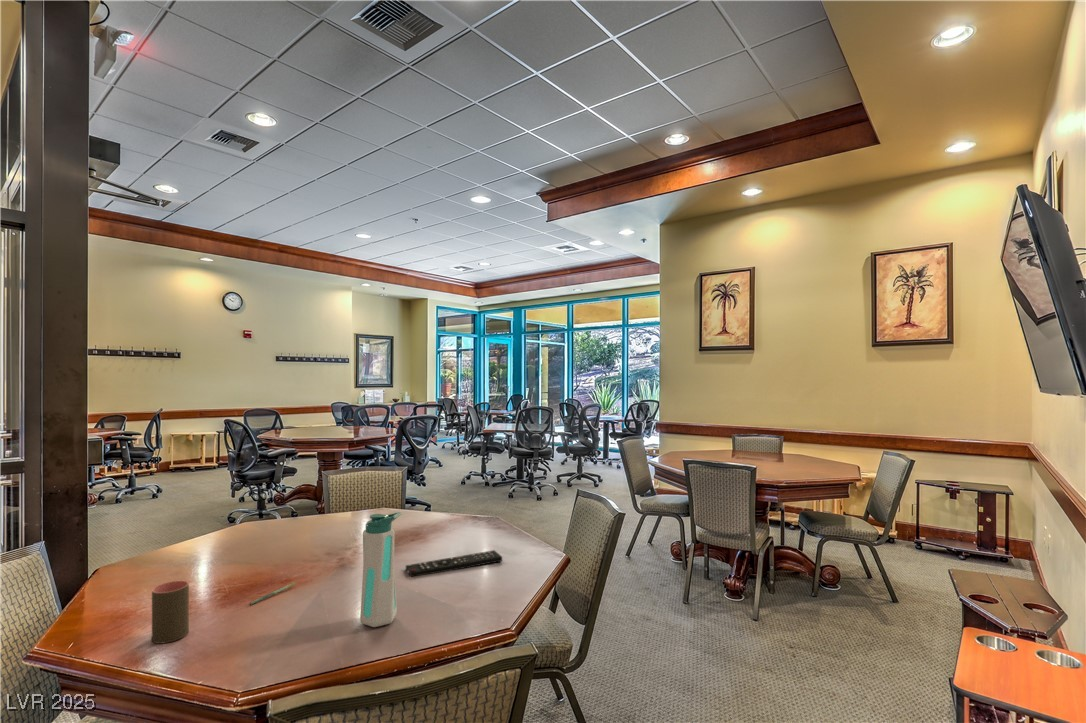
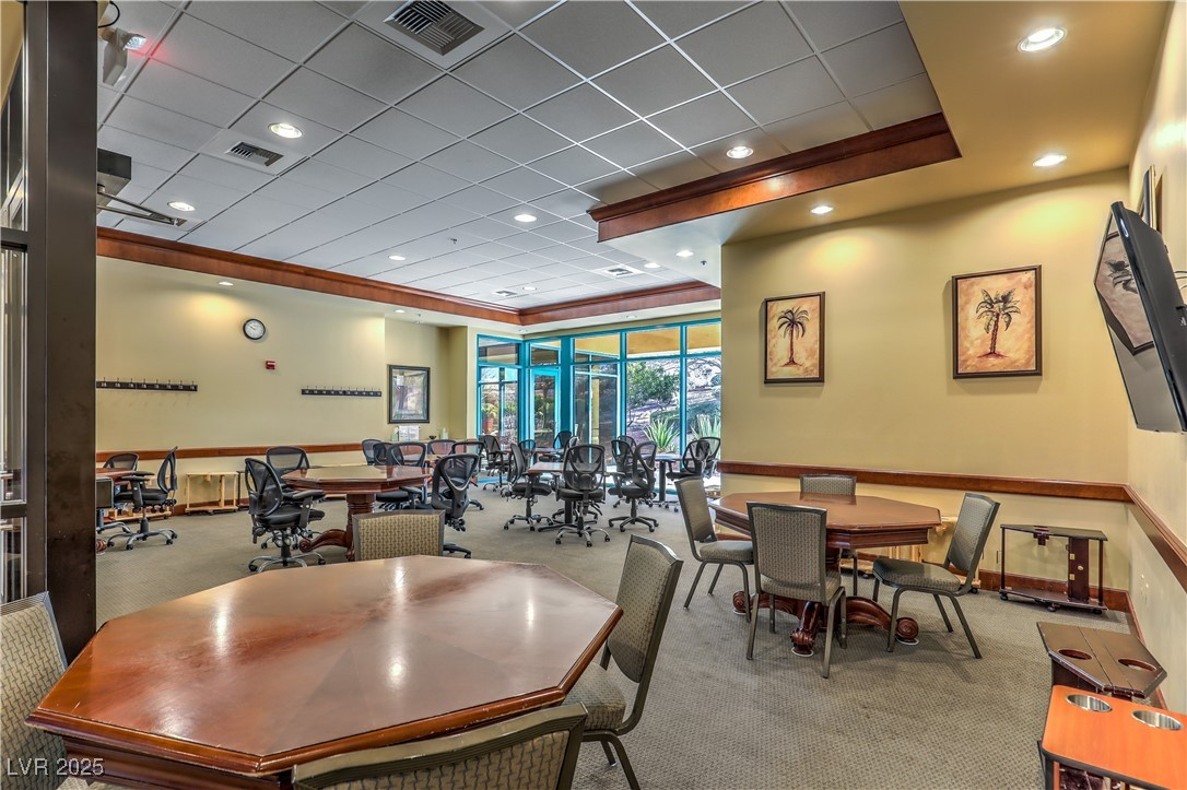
- remote control (454, 562)
- water bottle (381, 566)
- cup (170, 611)
- pen (273, 593)
